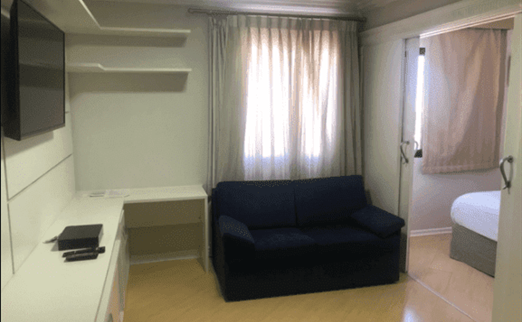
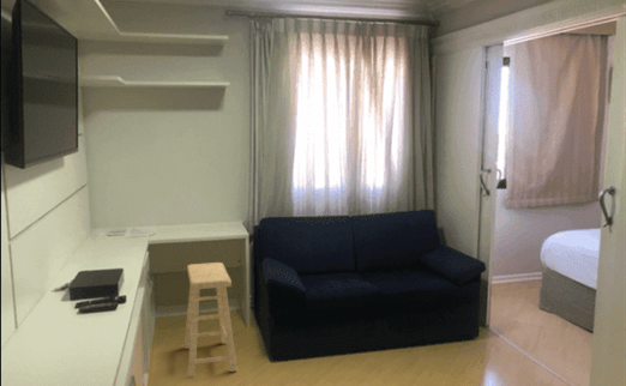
+ stool (207, 315)
